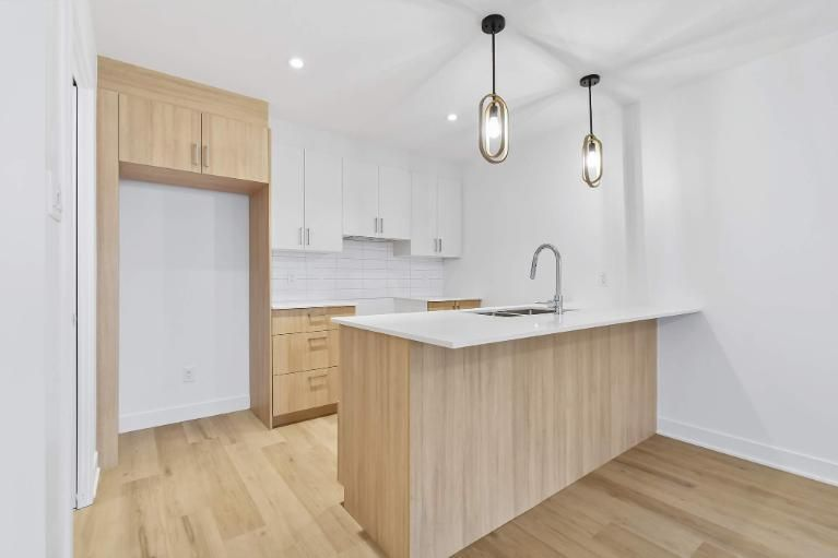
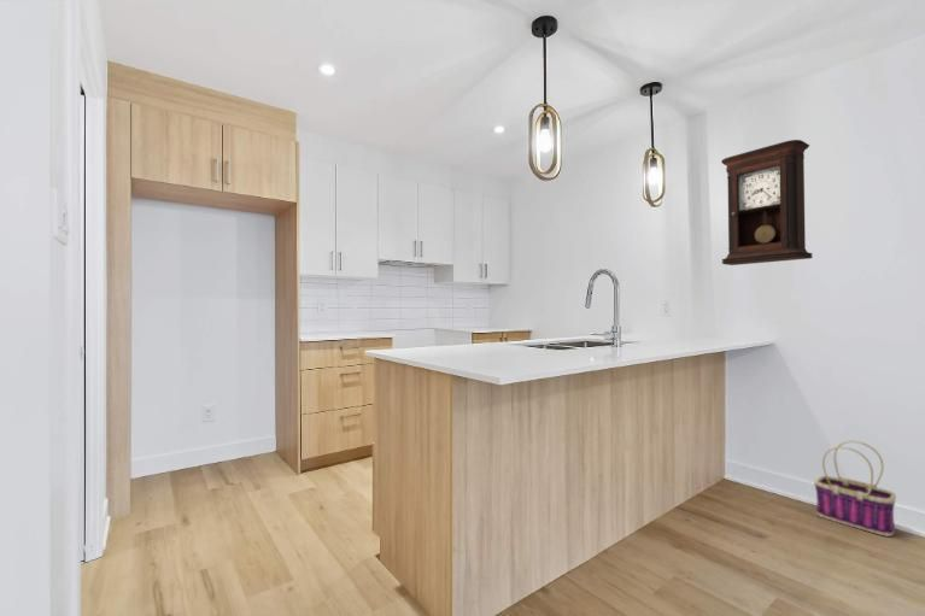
+ basket (854, 482)
+ pendulum clock (761, 206)
